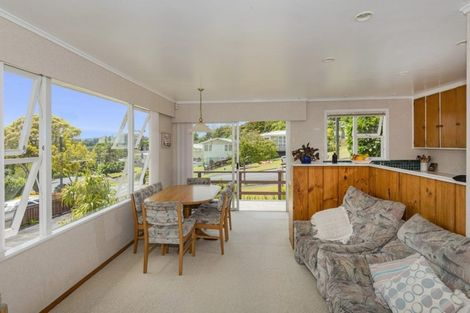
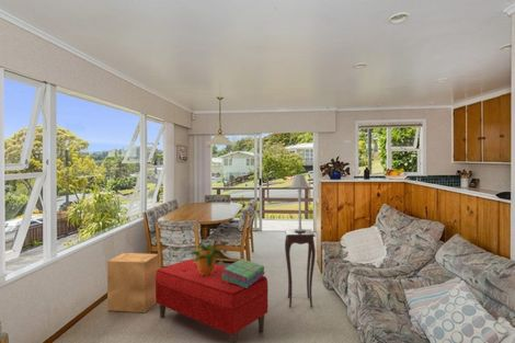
+ table lamp (299, 203)
+ bench (209, 298)
+ cardboard box (134, 281)
+ side table (307, 266)
+ stack of books (243, 274)
+ potted plant (204, 256)
